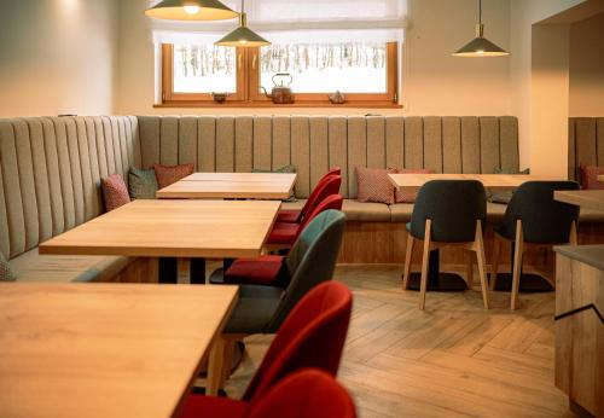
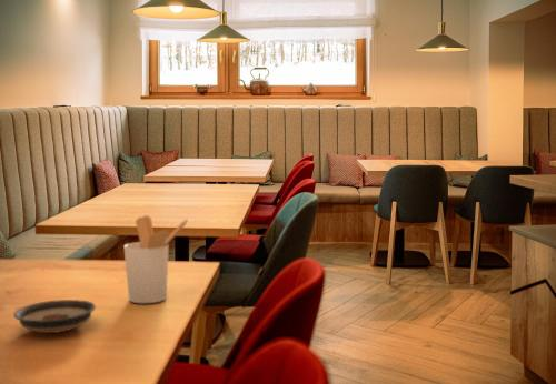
+ utensil holder (158, 257)
+ saucer (56, 319)
